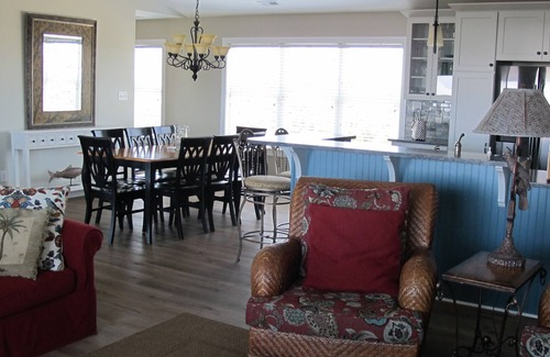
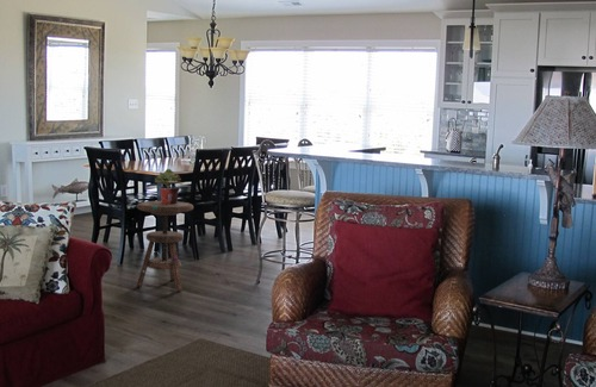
+ potted plant (168, 186)
+ side table (164, 244)
